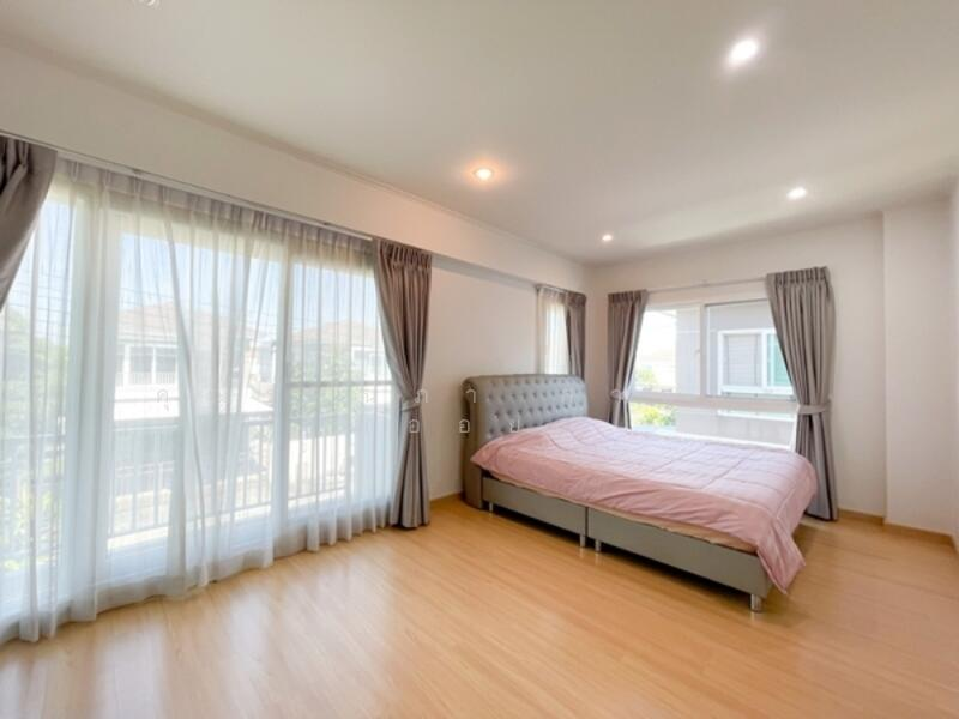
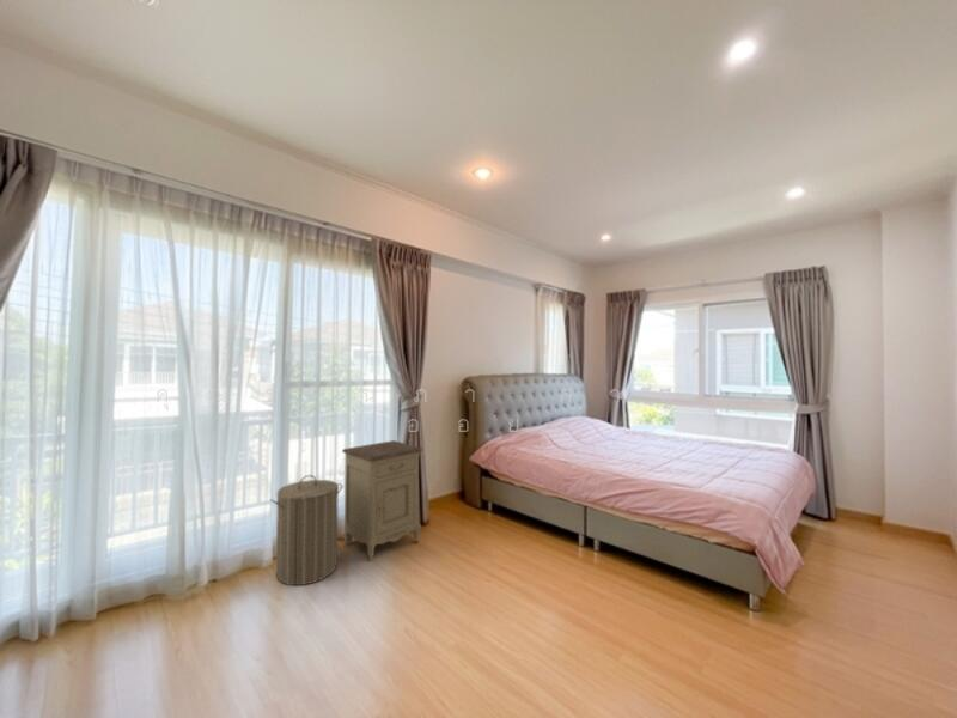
+ laundry hamper (307, 522)
+ nightstand (384, 495)
